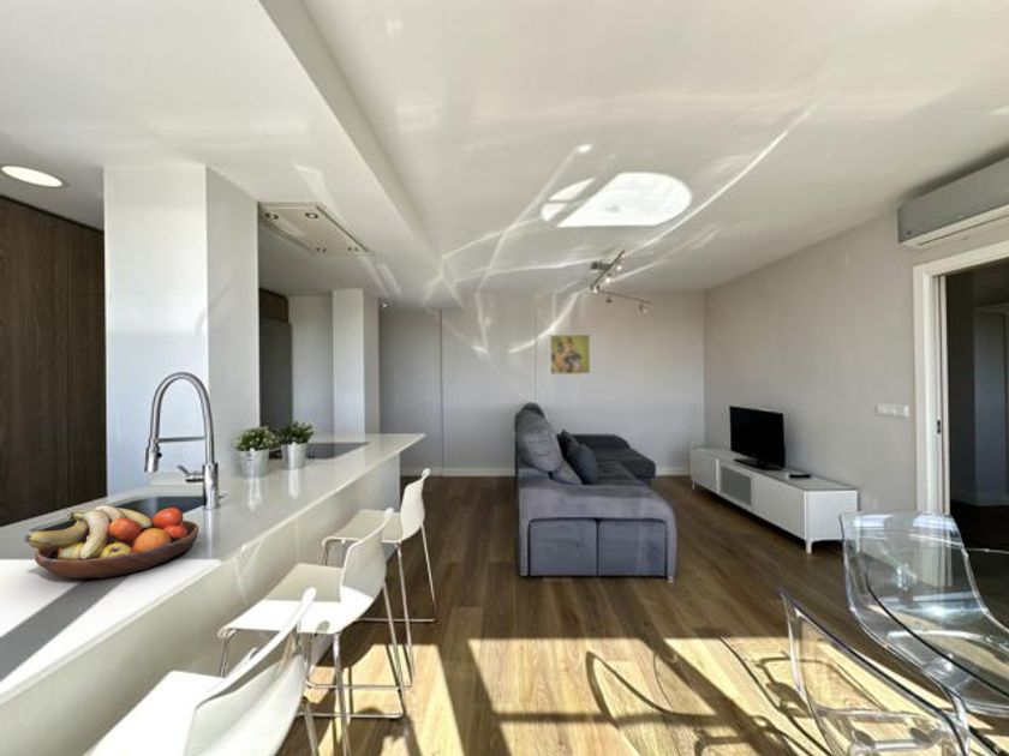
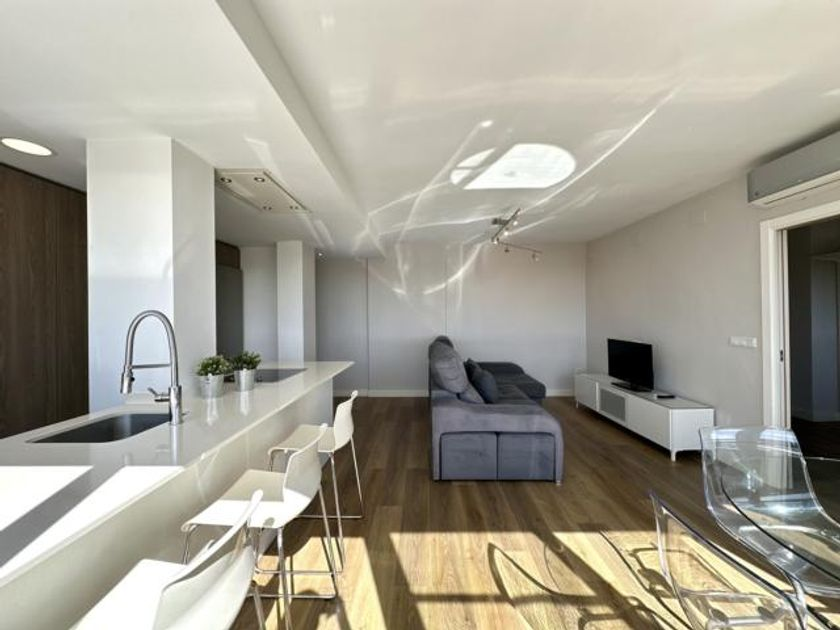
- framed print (569, 354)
- fruit bowl (123, 532)
